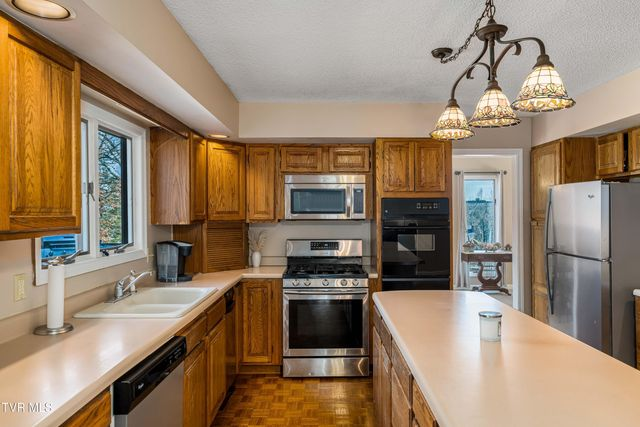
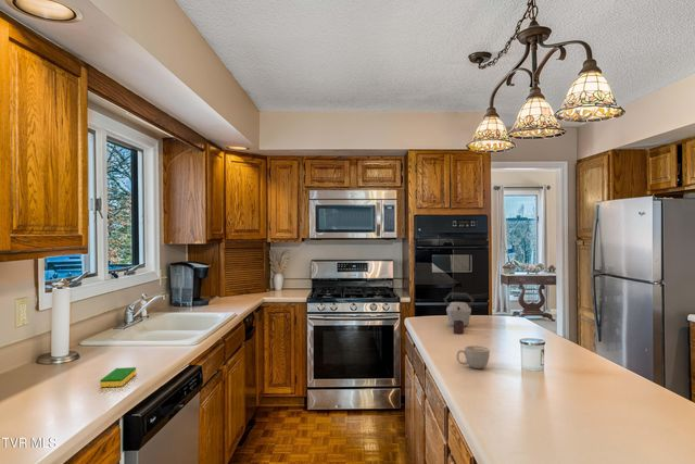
+ dish sponge (118, 376)
+ kettle (458, 311)
+ mug (472, 358)
